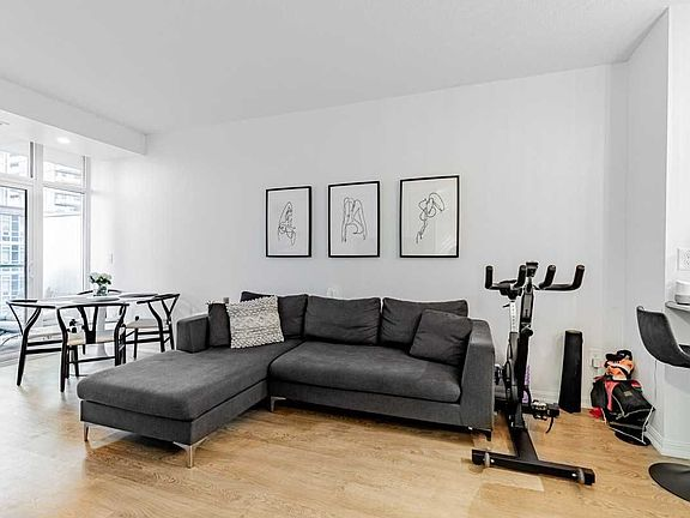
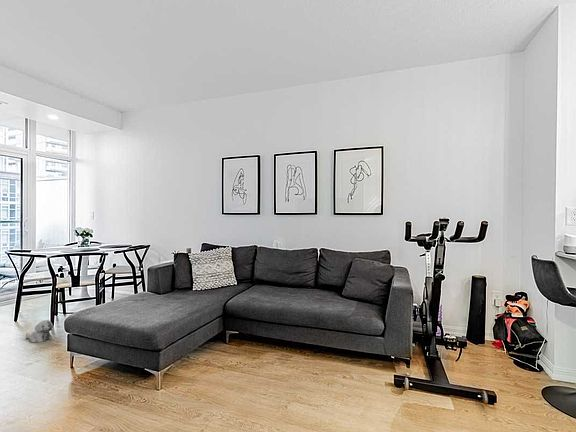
+ plush toy (39, 329)
